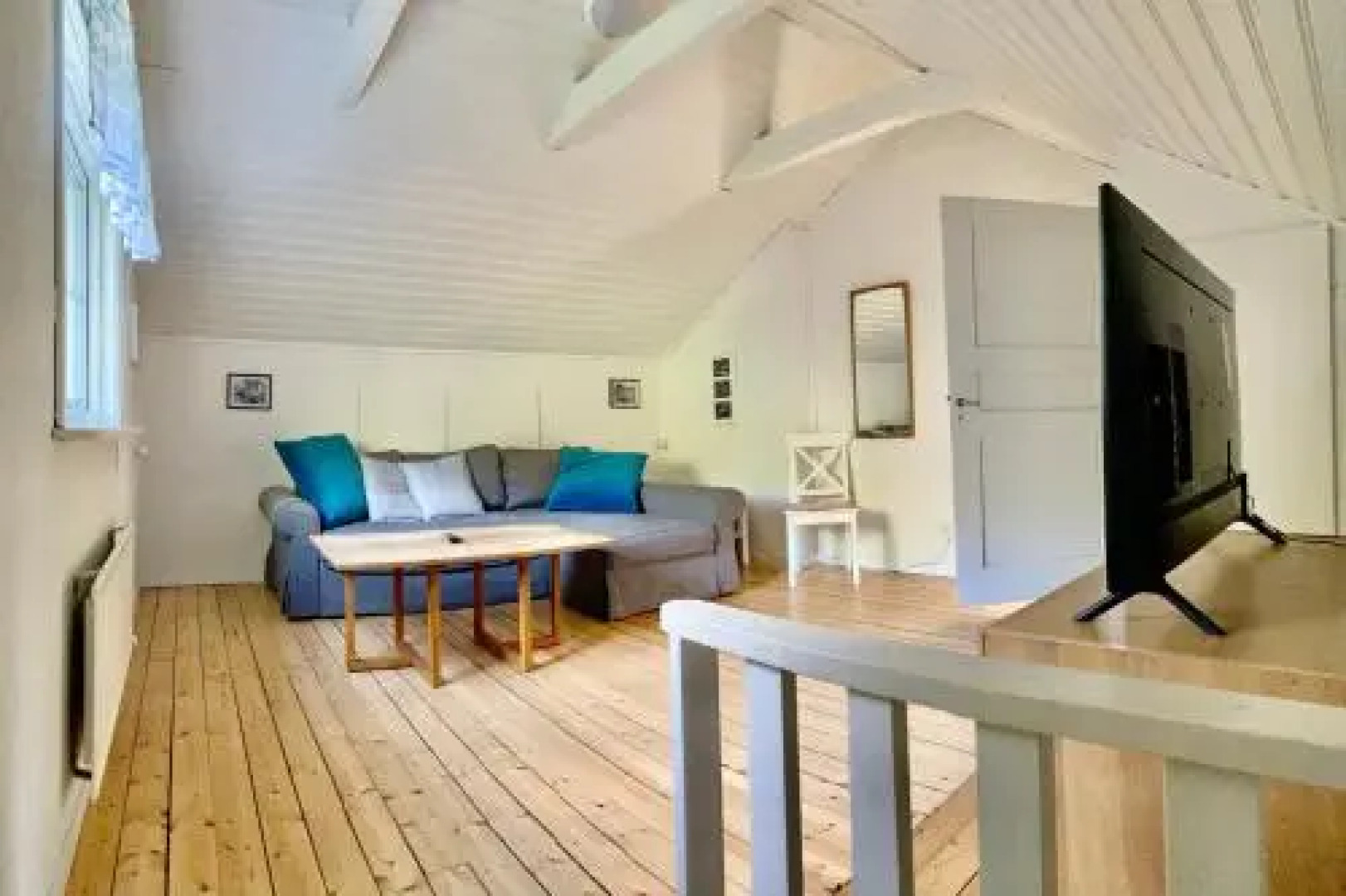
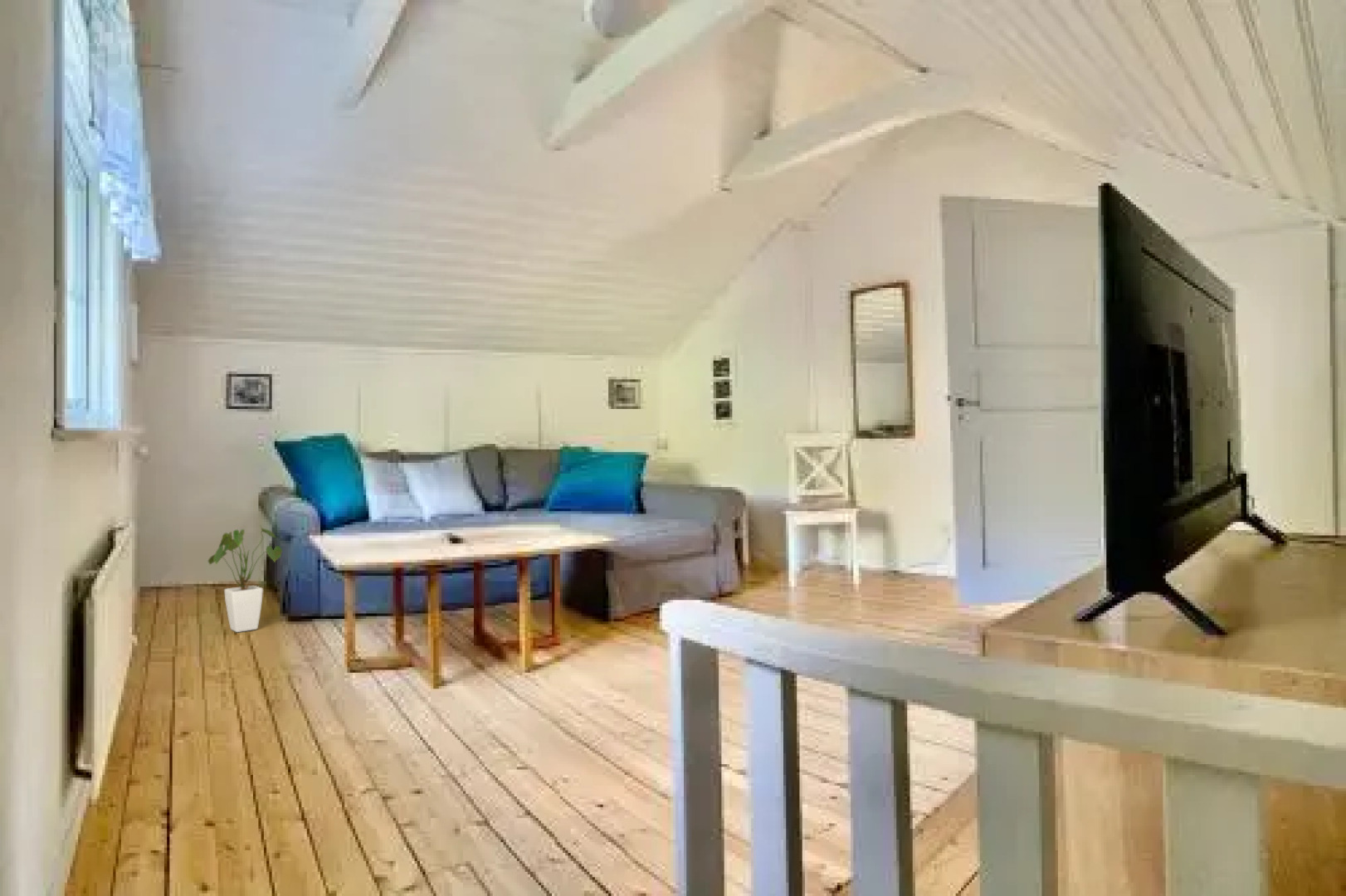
+ house plant (250, 577)
